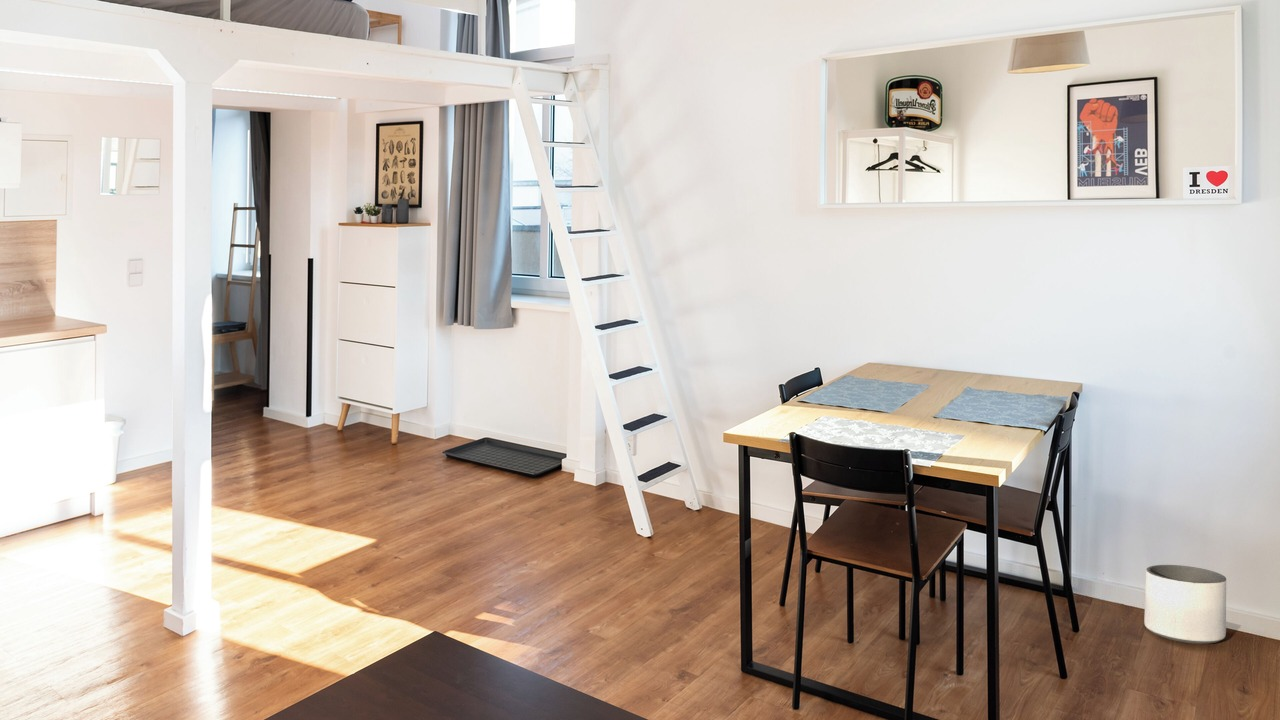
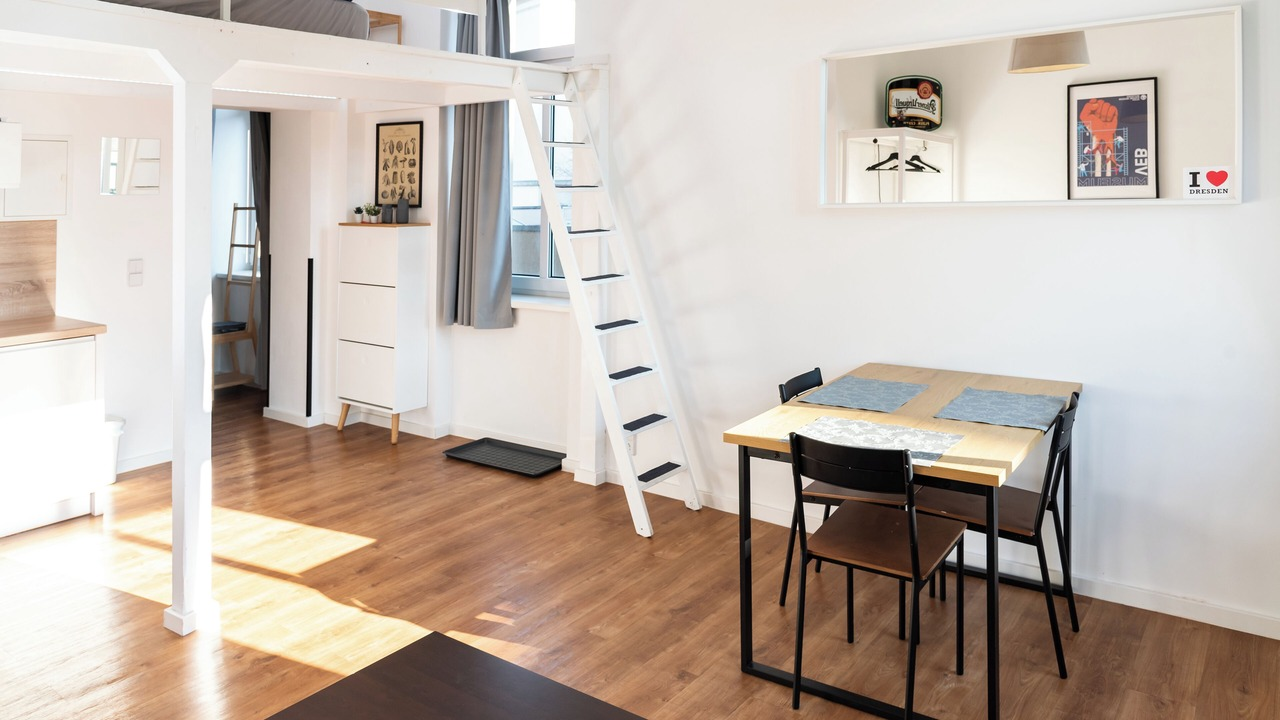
- planter (1184, 603)
